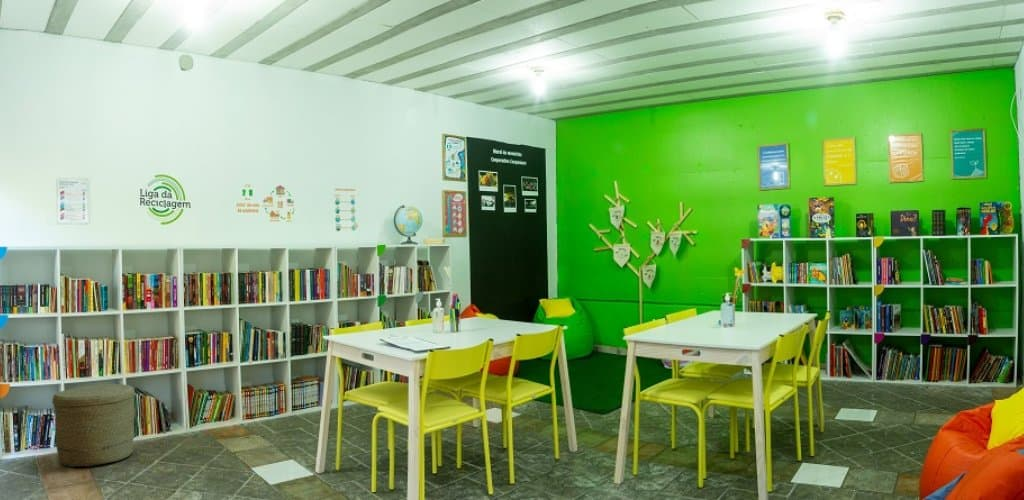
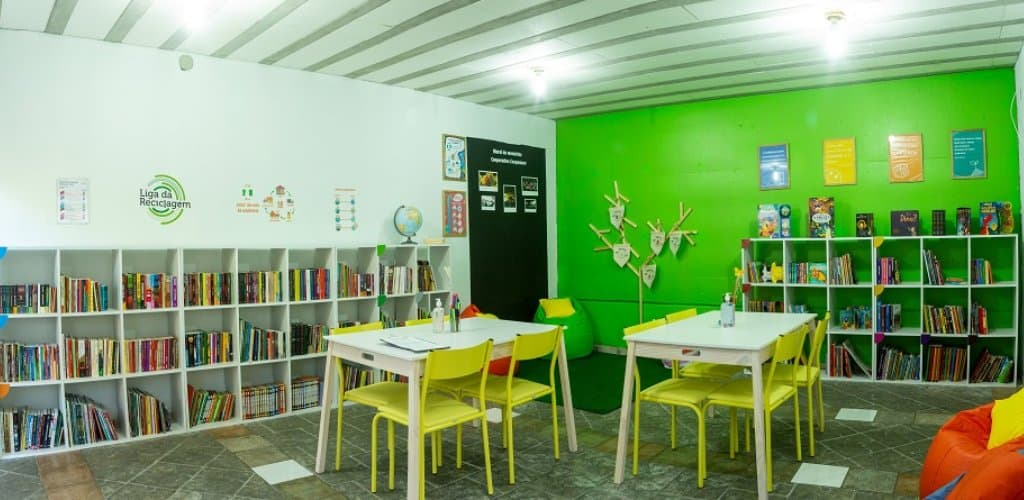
- woven basket (95, 423)
